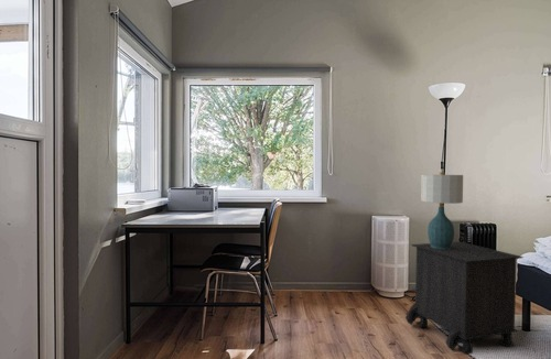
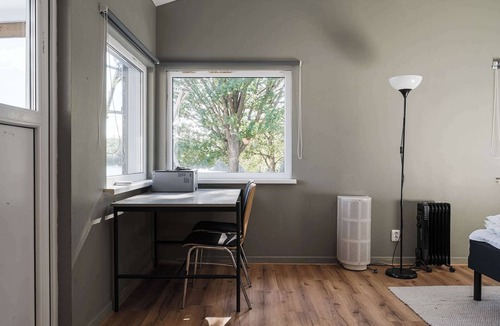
- nightstand (461, 292)
- table lamp (441, 209)
